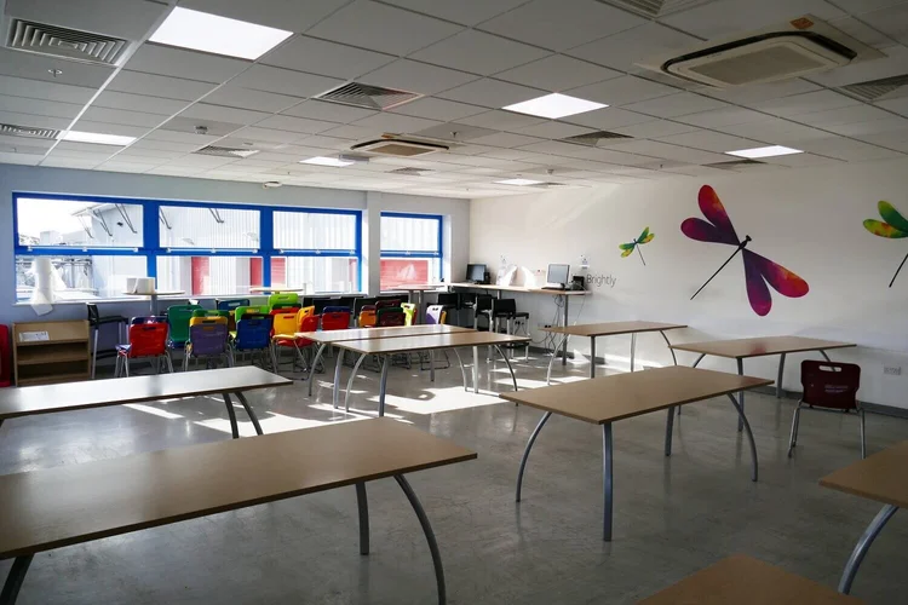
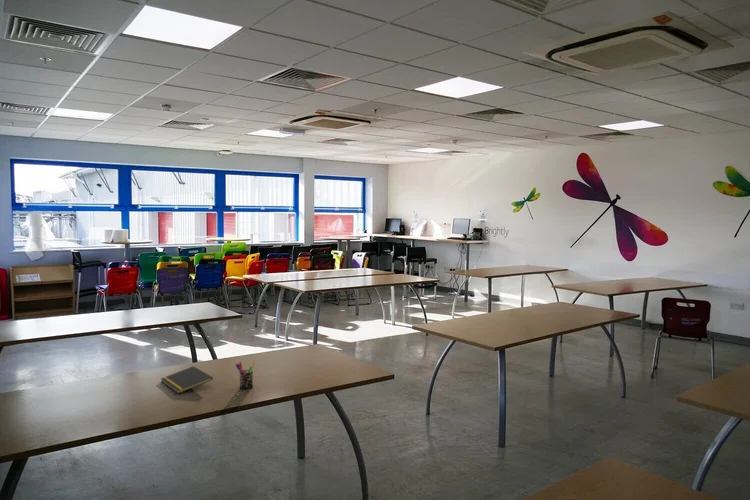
+ pen holder (246, 374)
+ notepad (186, 379)
